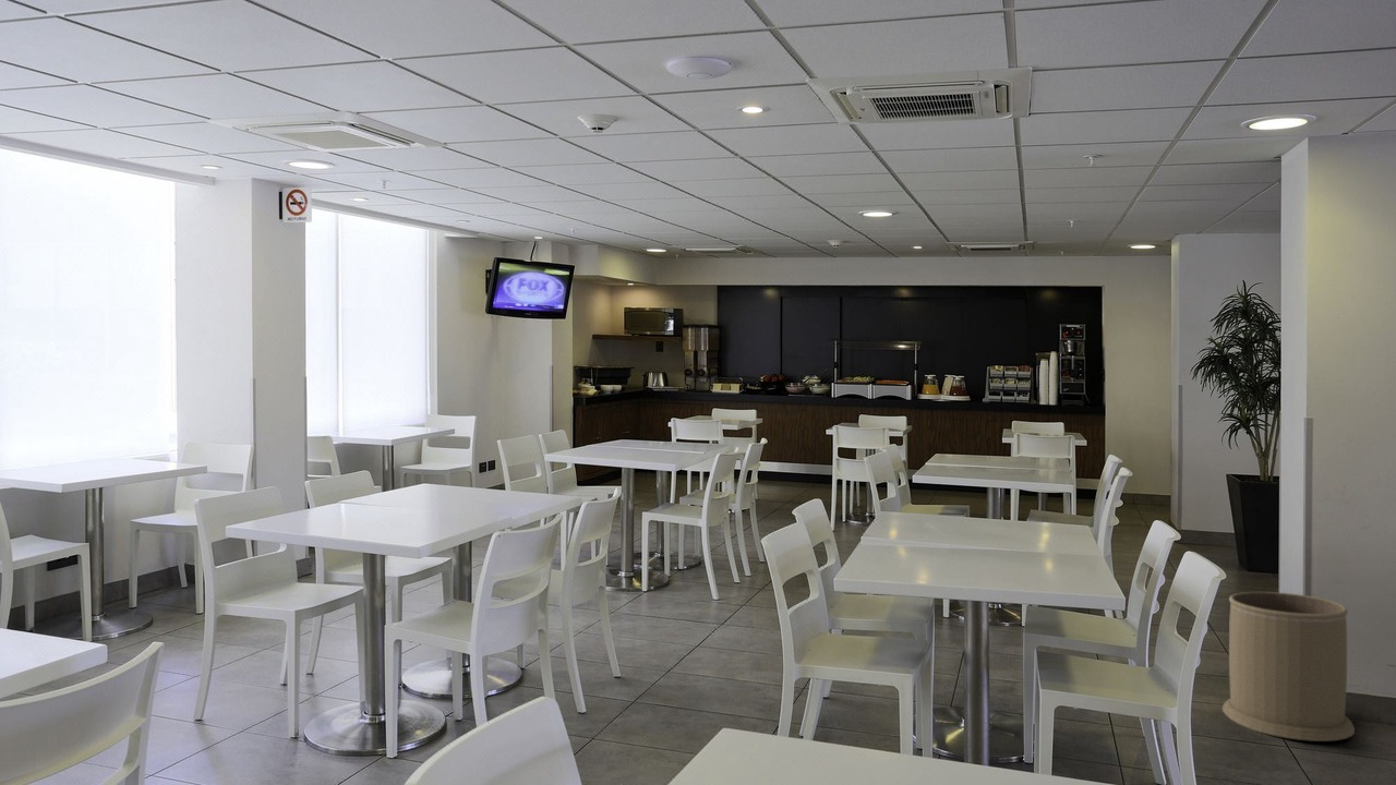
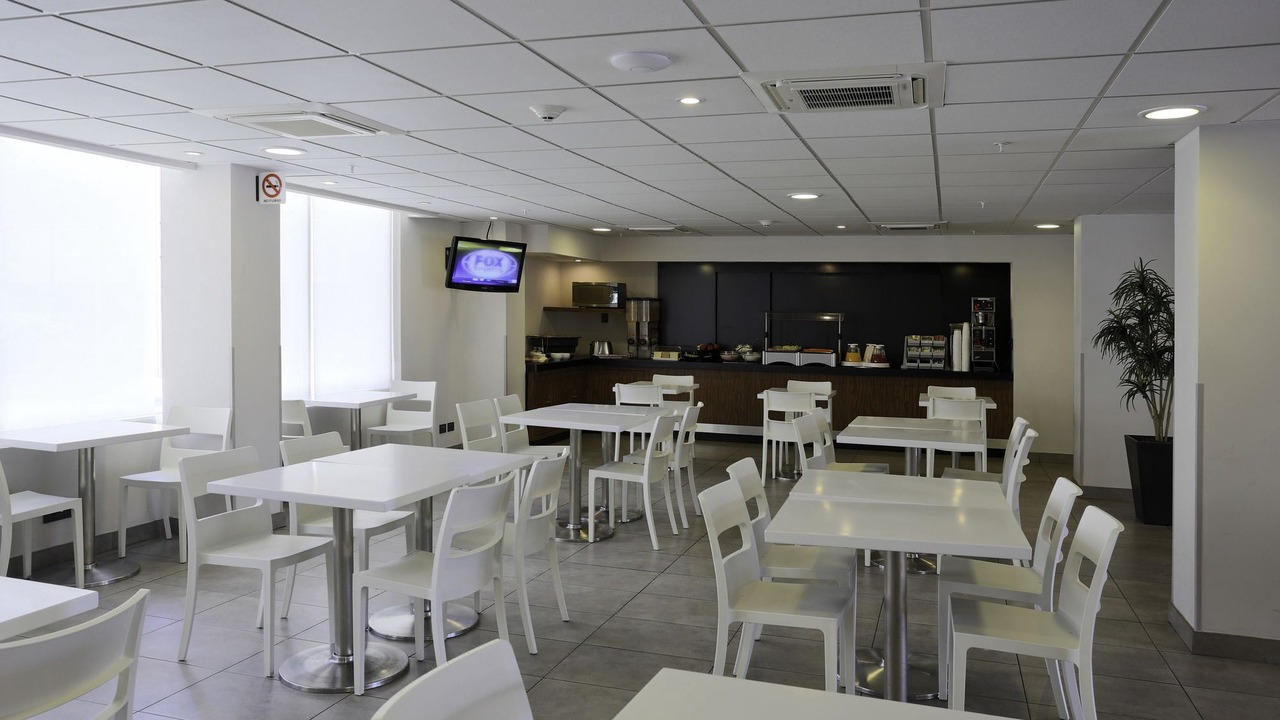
- trash can (1286, 661)
